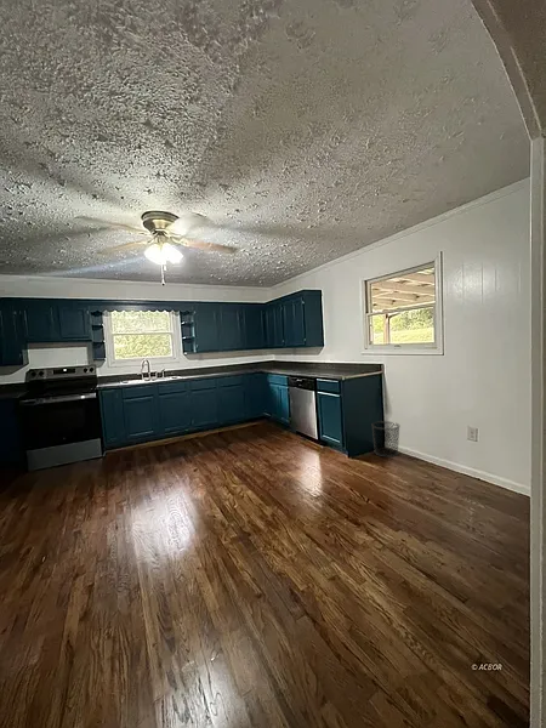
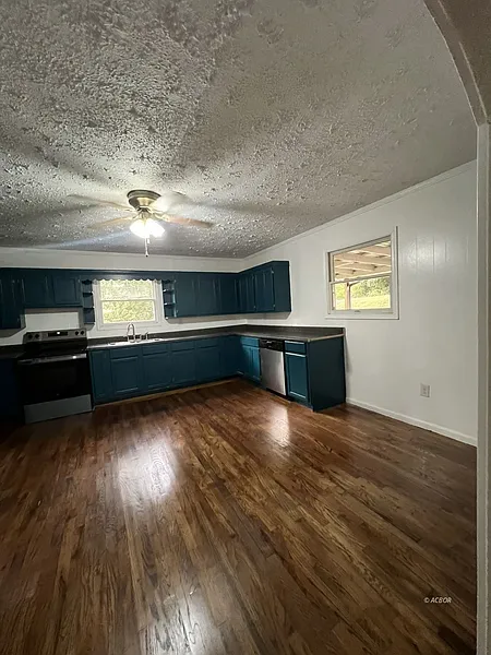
- waste bin (386, 438)
